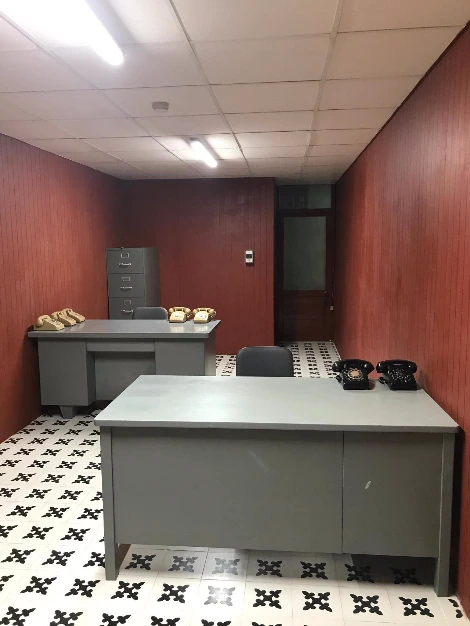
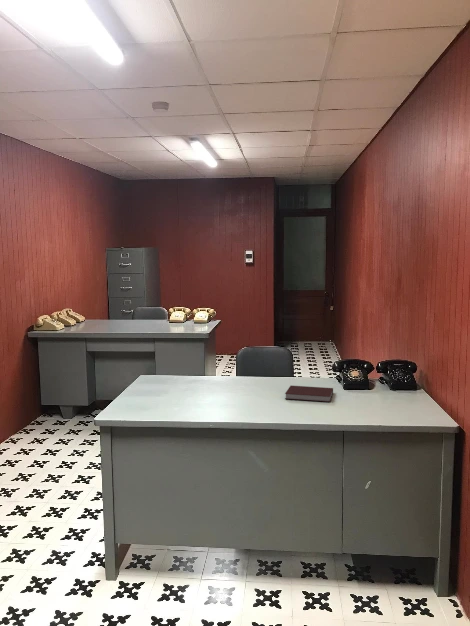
+ notebook (309, 393)
